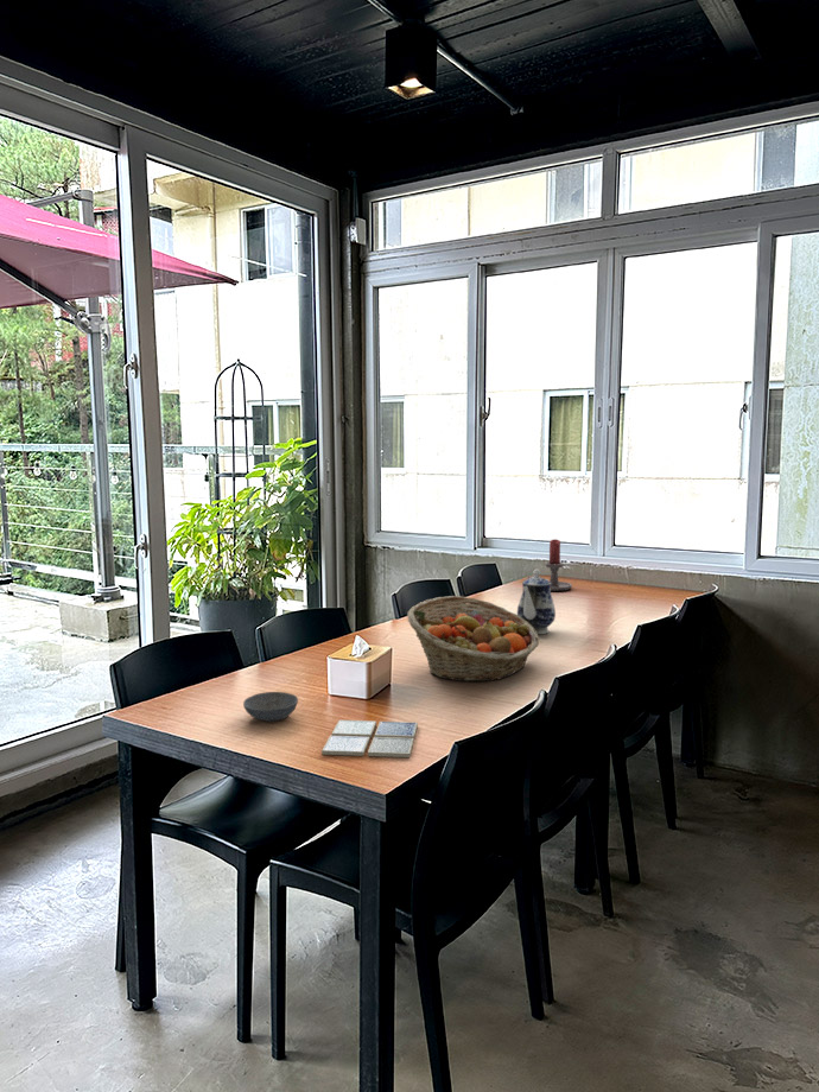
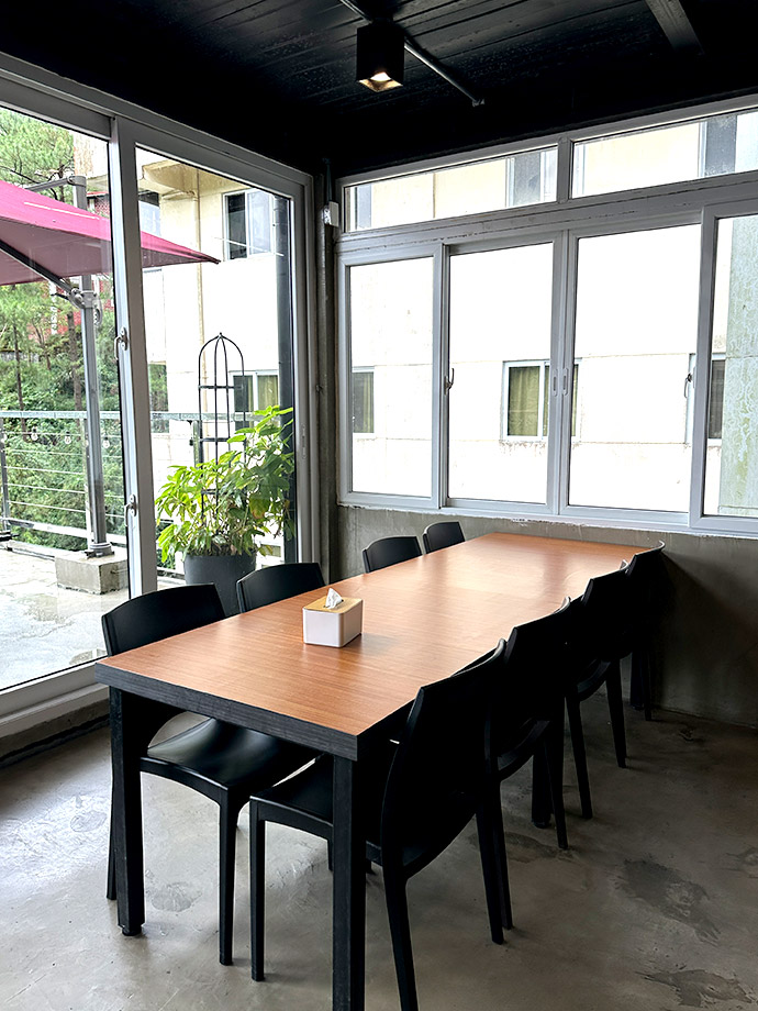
- teapot (535, 599)
- drink coaster (370, 737)
- fruit basket (472, 636)
- candle holder (548, 563)
- bowl (271, 707)
